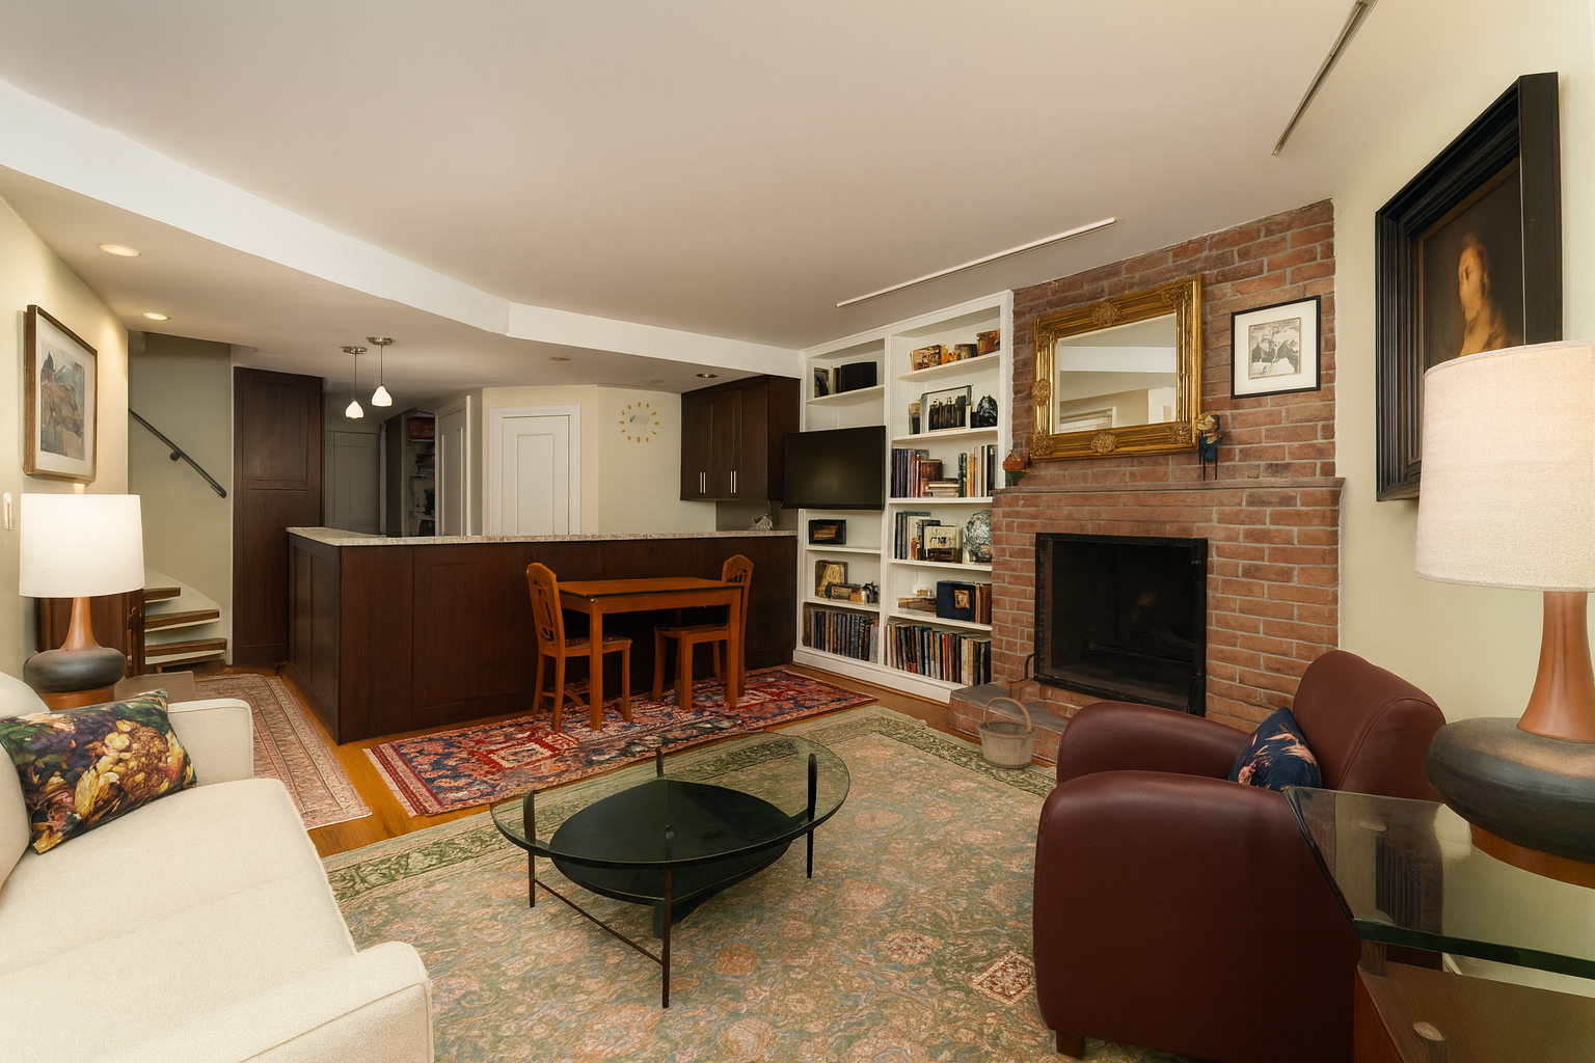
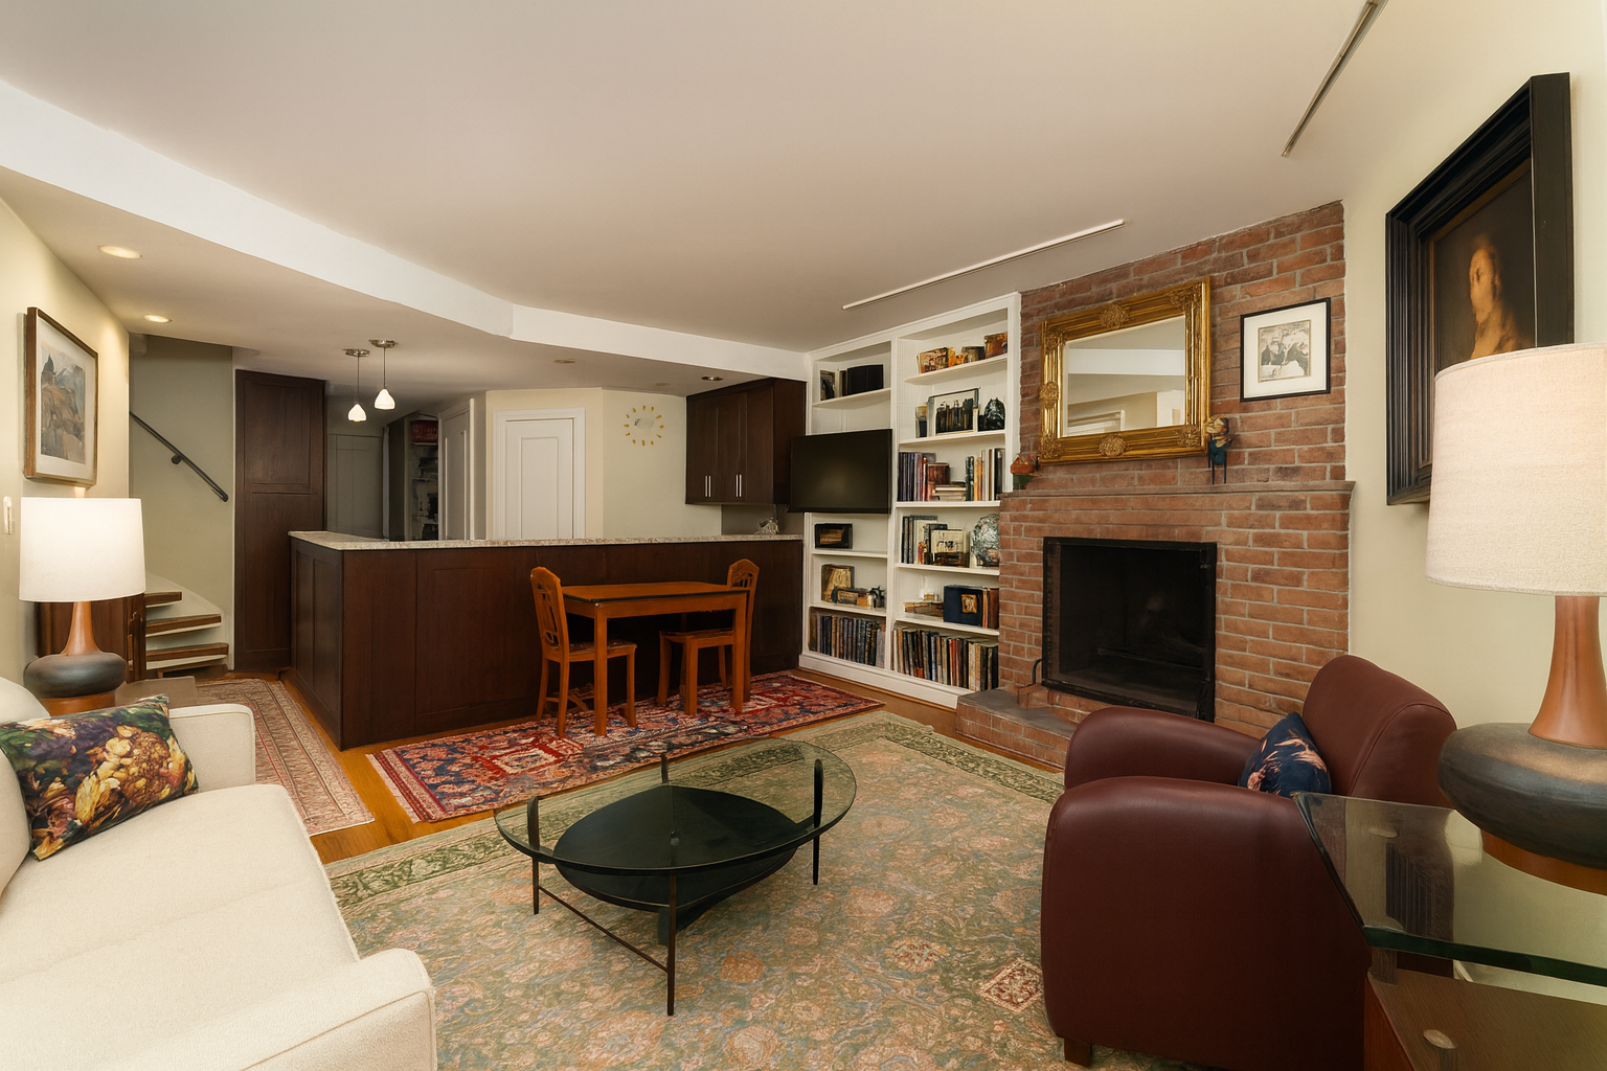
- basket (1006, 730)
